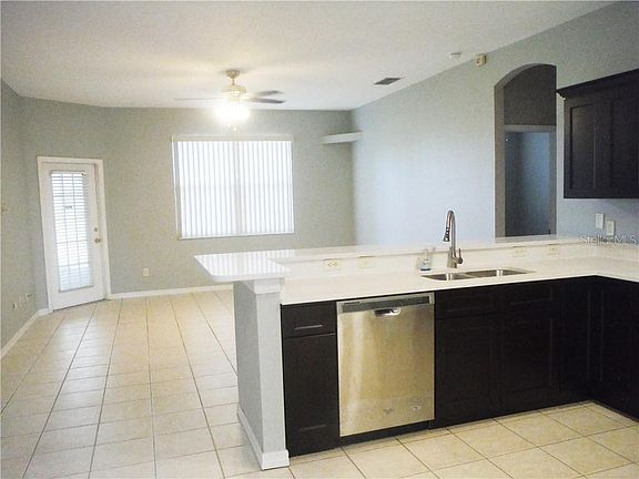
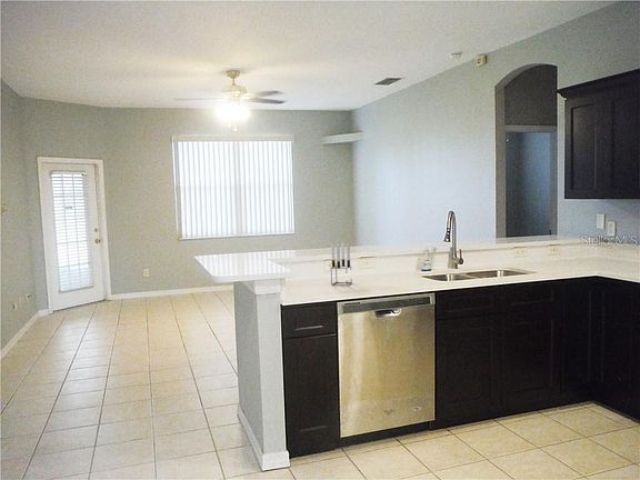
+ candle holder (339, 262)
